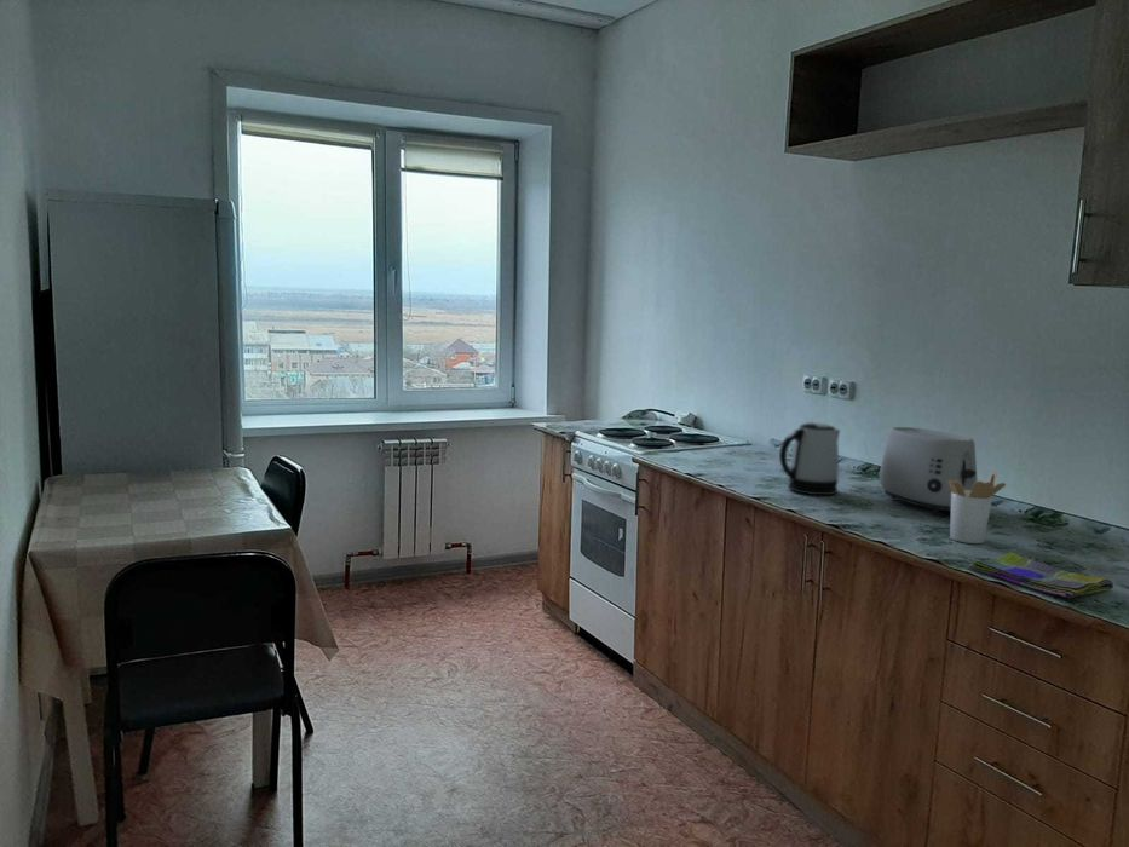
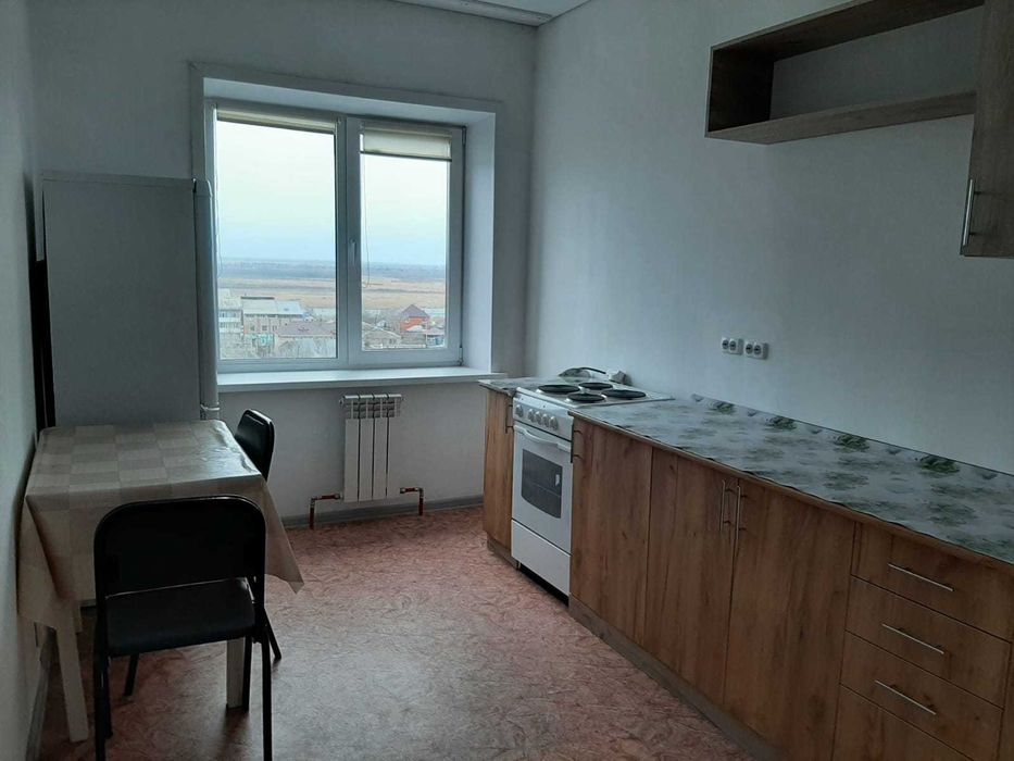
- kettle (808, 456)
- dish towel (1041, 574)
- toaster (927, 469)
- utensil holder (975, 507)
